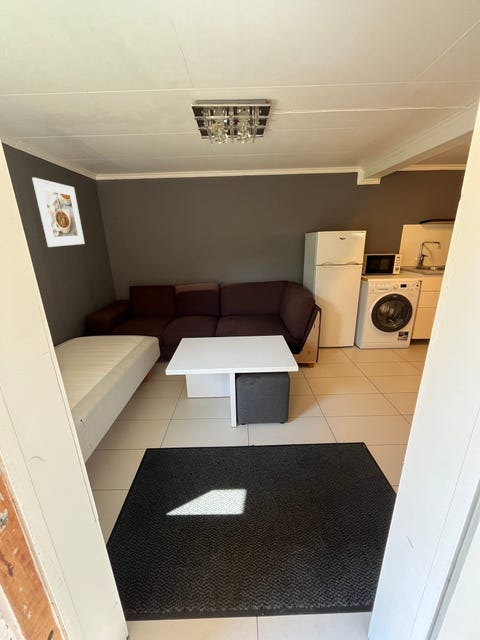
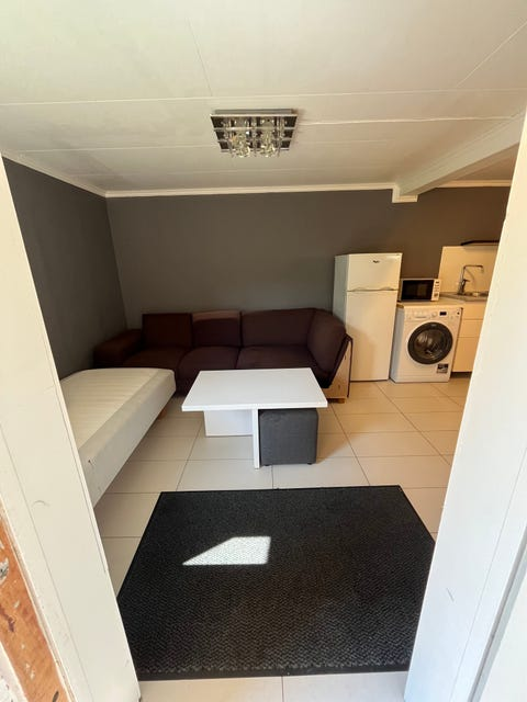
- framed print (61, 215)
